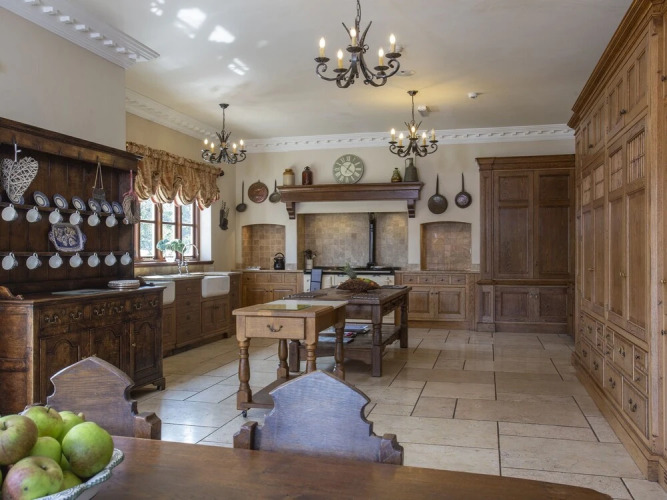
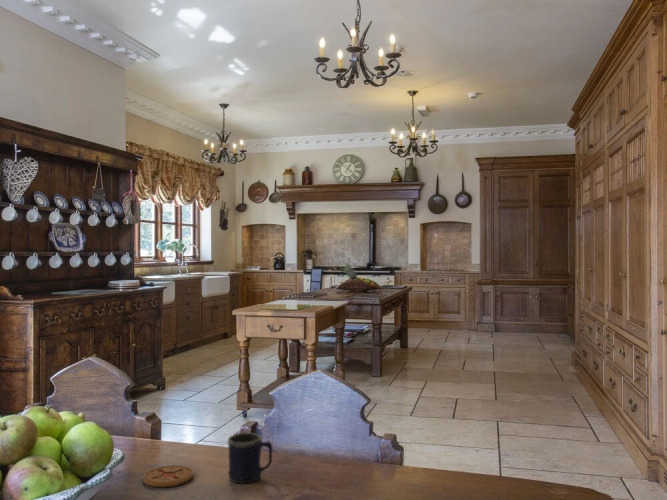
+ mug (250, 456)
+ coaster (168, 475)
